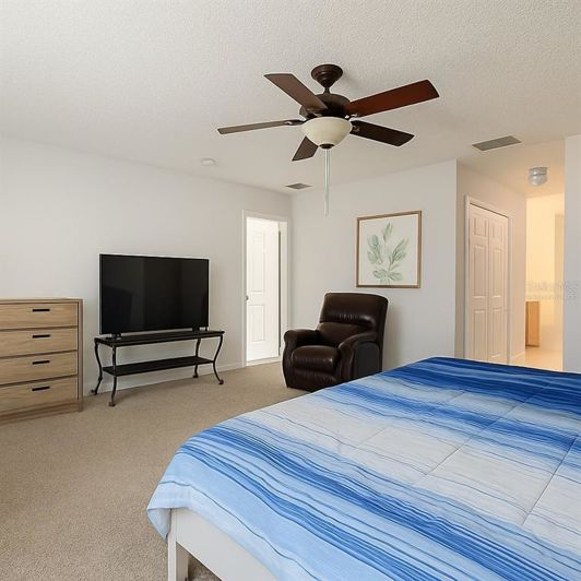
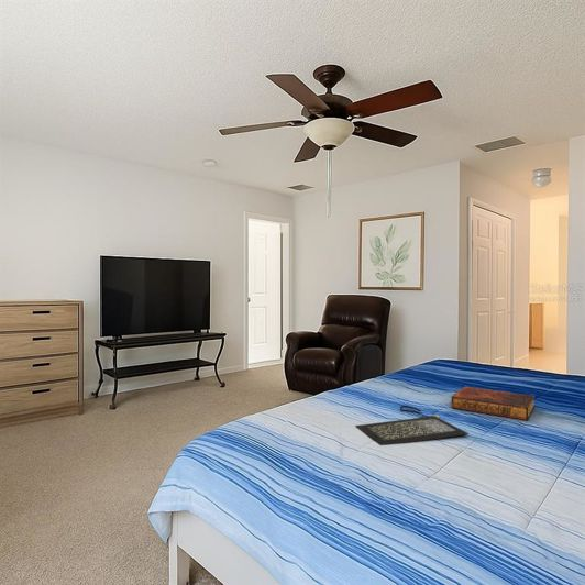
+ book (493, 401)
+ clutch bag (412, 428)
